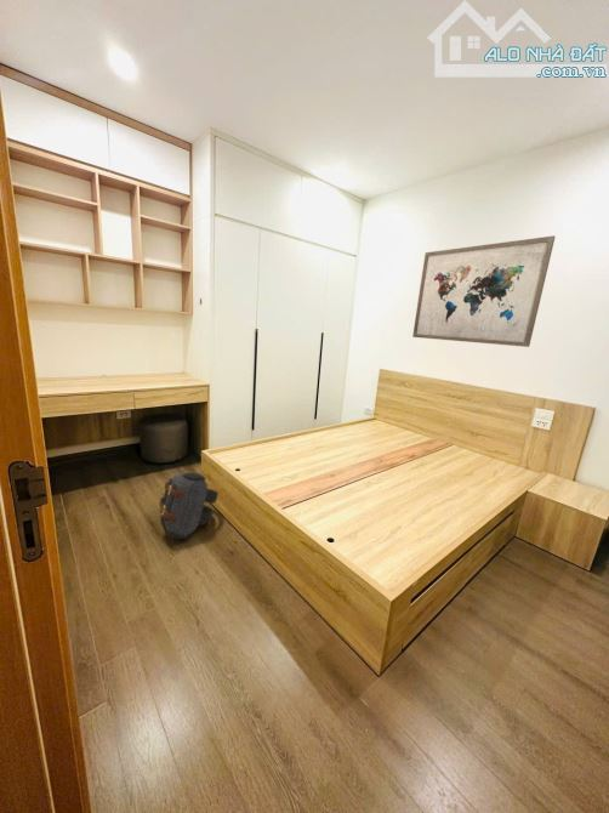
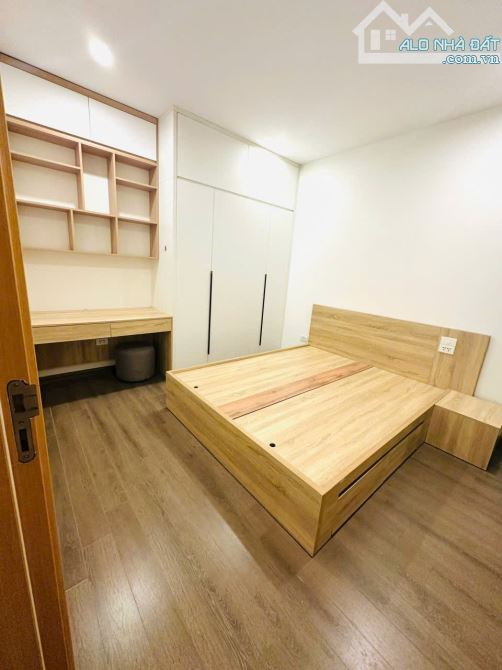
- backpack (187, 493)
- wall art (472, 295)
